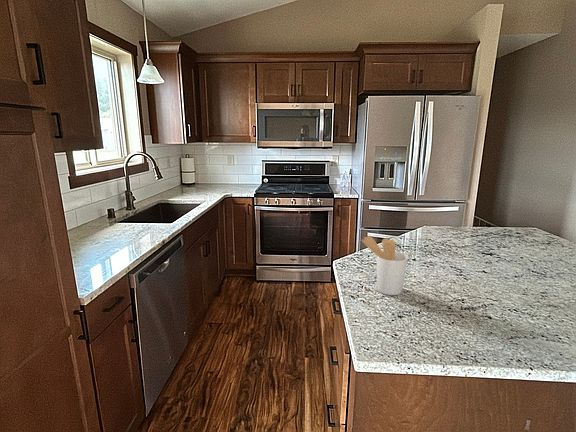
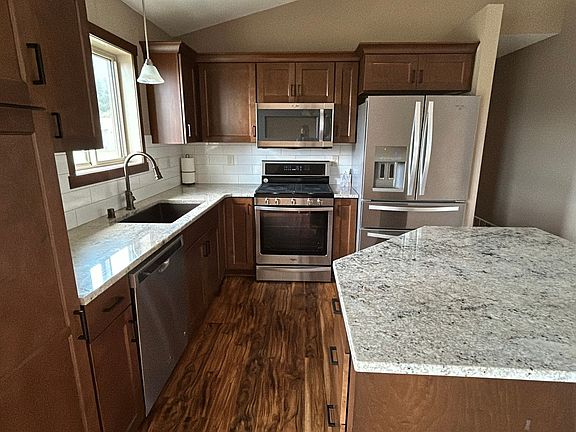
- utensil holder (383, 263)
